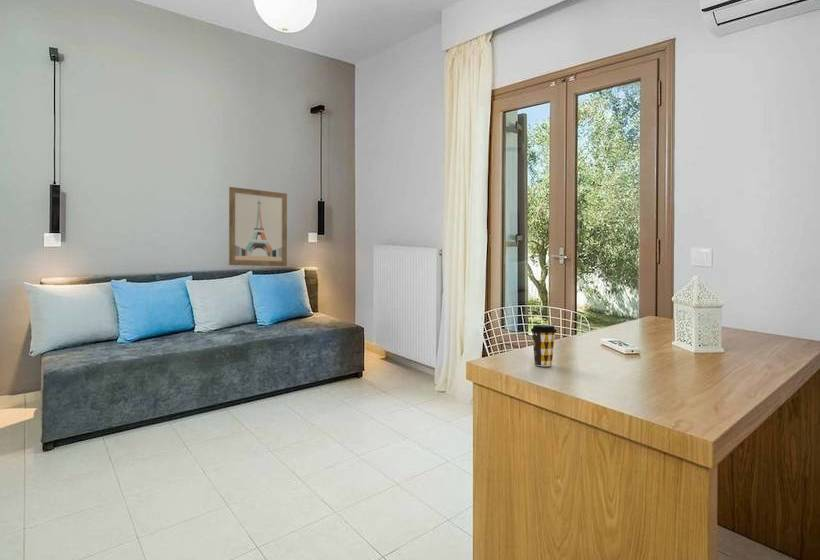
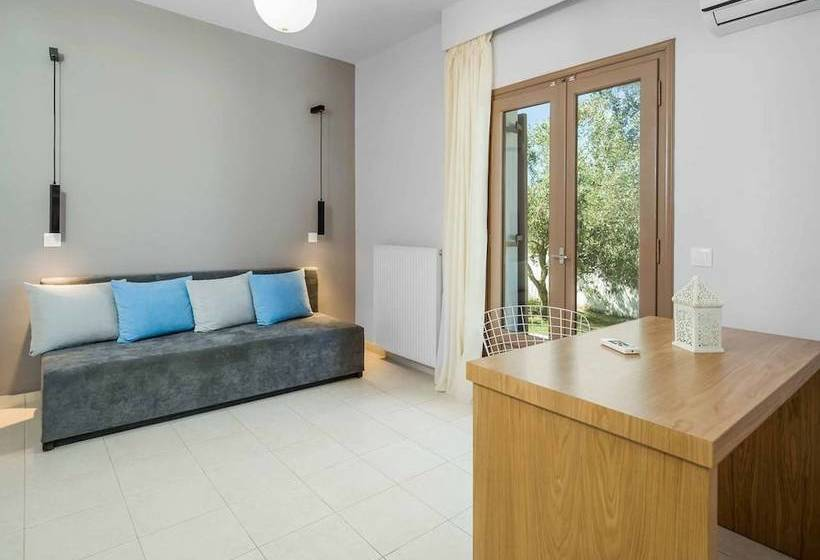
- wall art (259, 228)
- coffee cup (543, 345)
